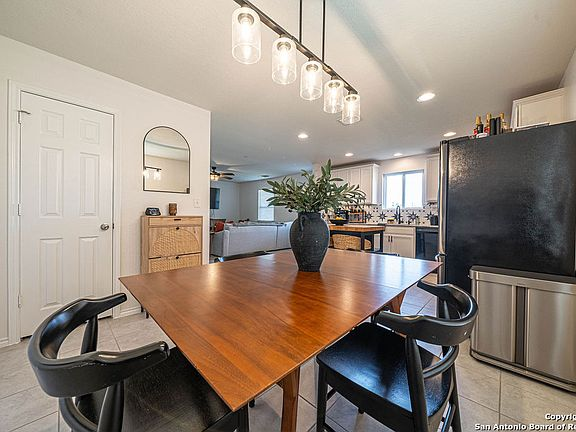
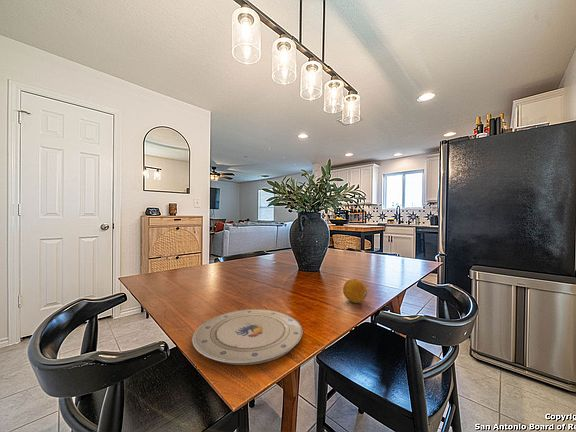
+ plate (249, 332)
+ fruit (354, 290)
